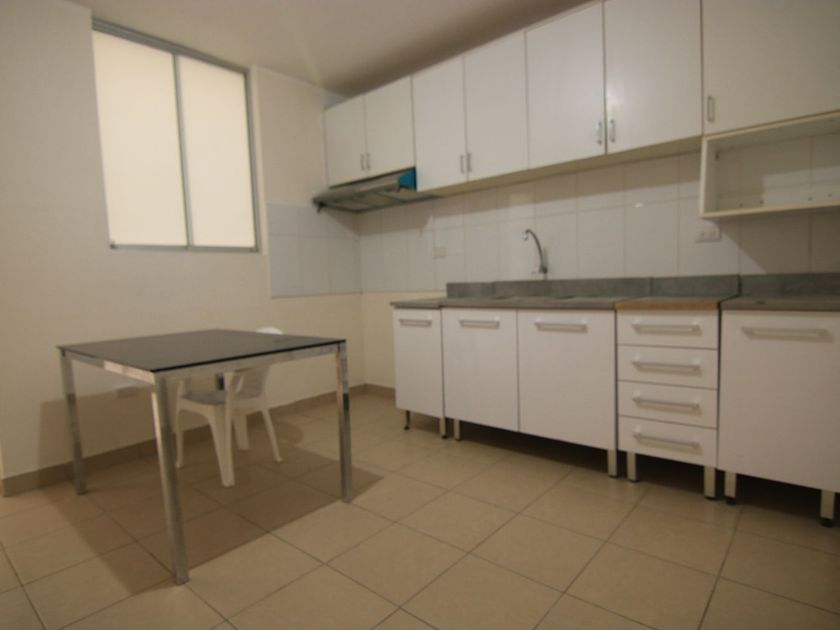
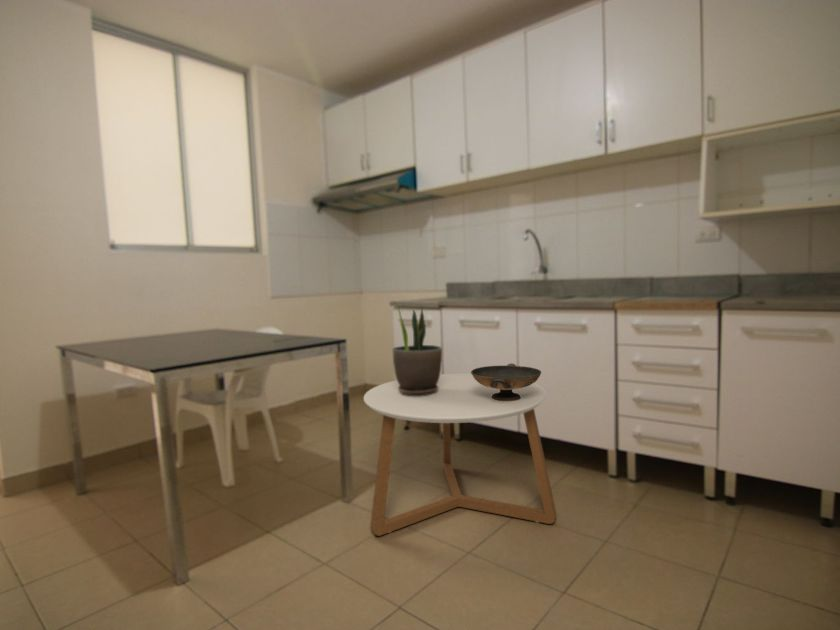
+ potted plant (417, 345)
+ coffee table (450, 449)
+ decorative bowl (506, 383)
